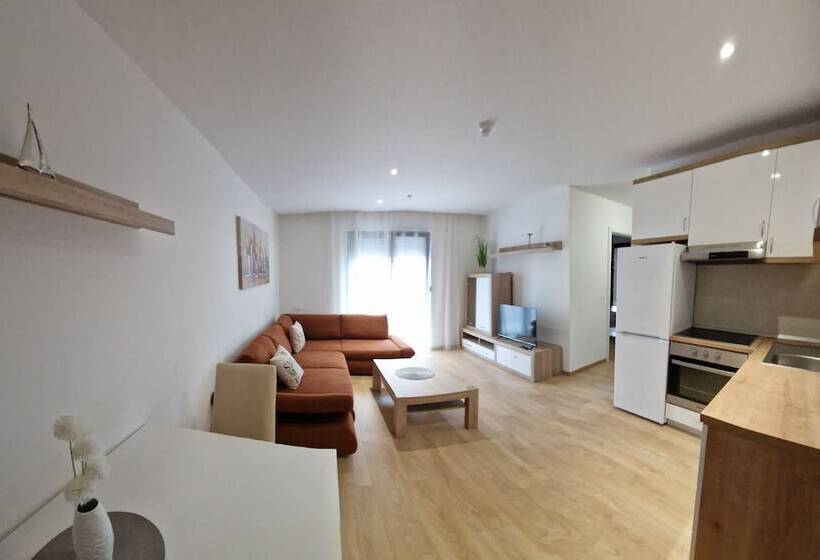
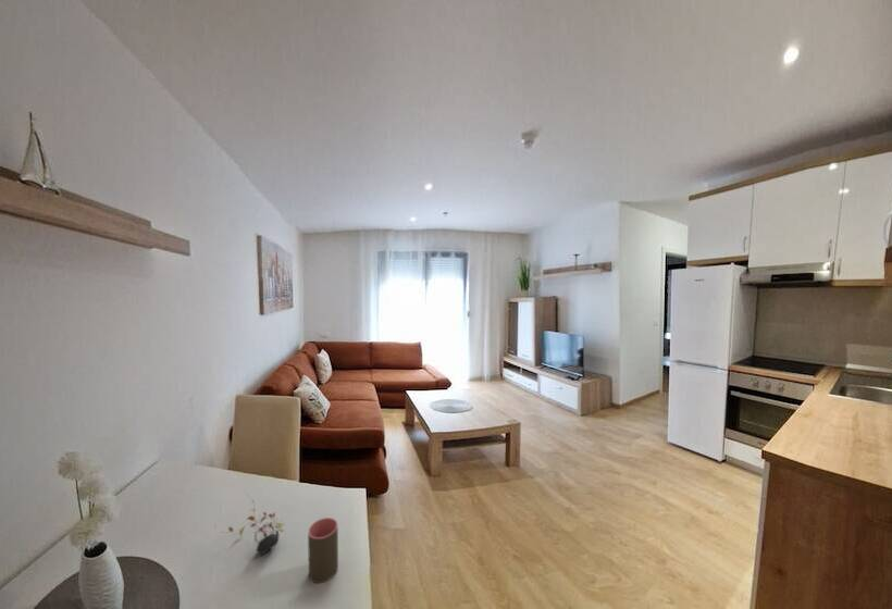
+ cup (323, 548)
+ teapot (253, 506)
